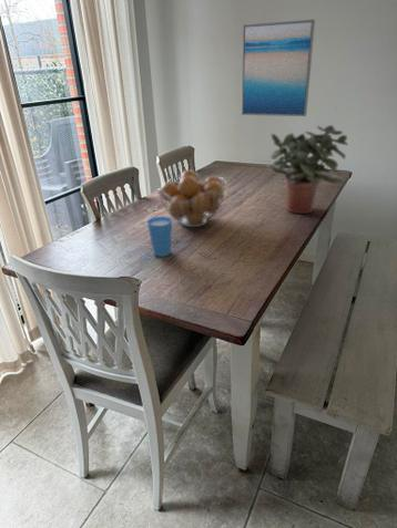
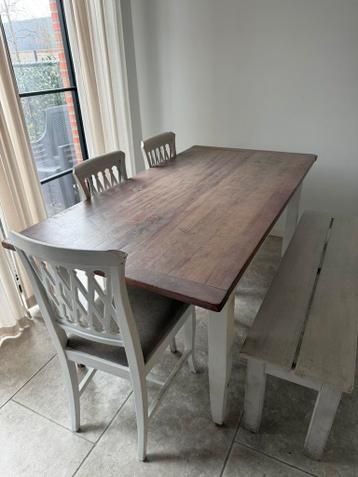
- fruit basket (192, 198)
- cup (161, 237)
- potted plant (302, 169)
- wall art (275, 71)
